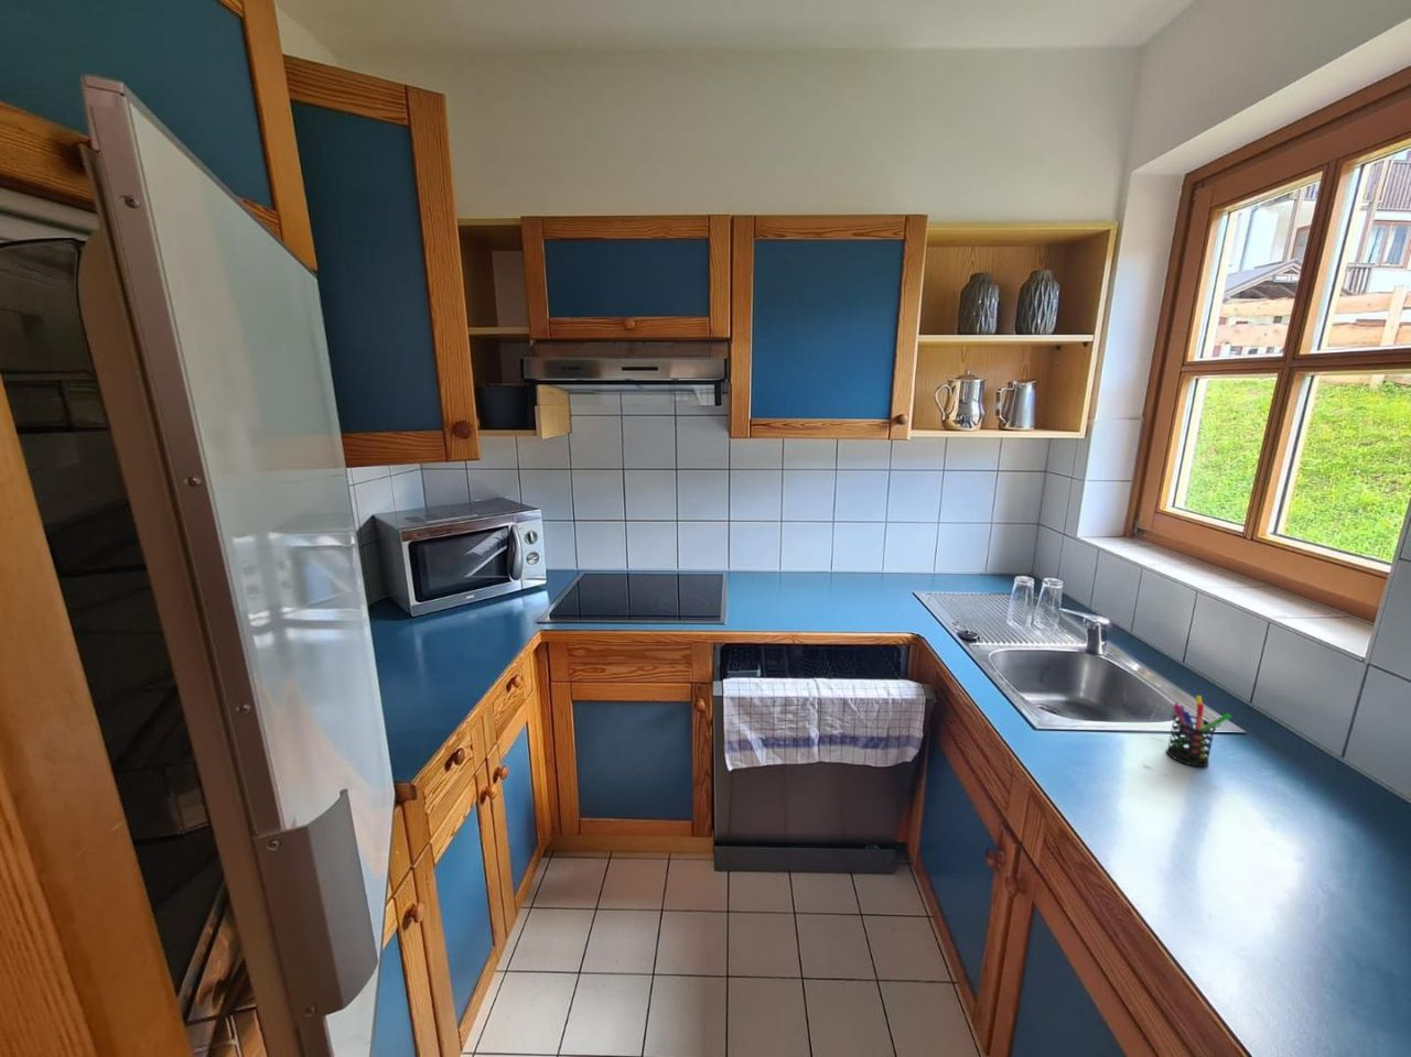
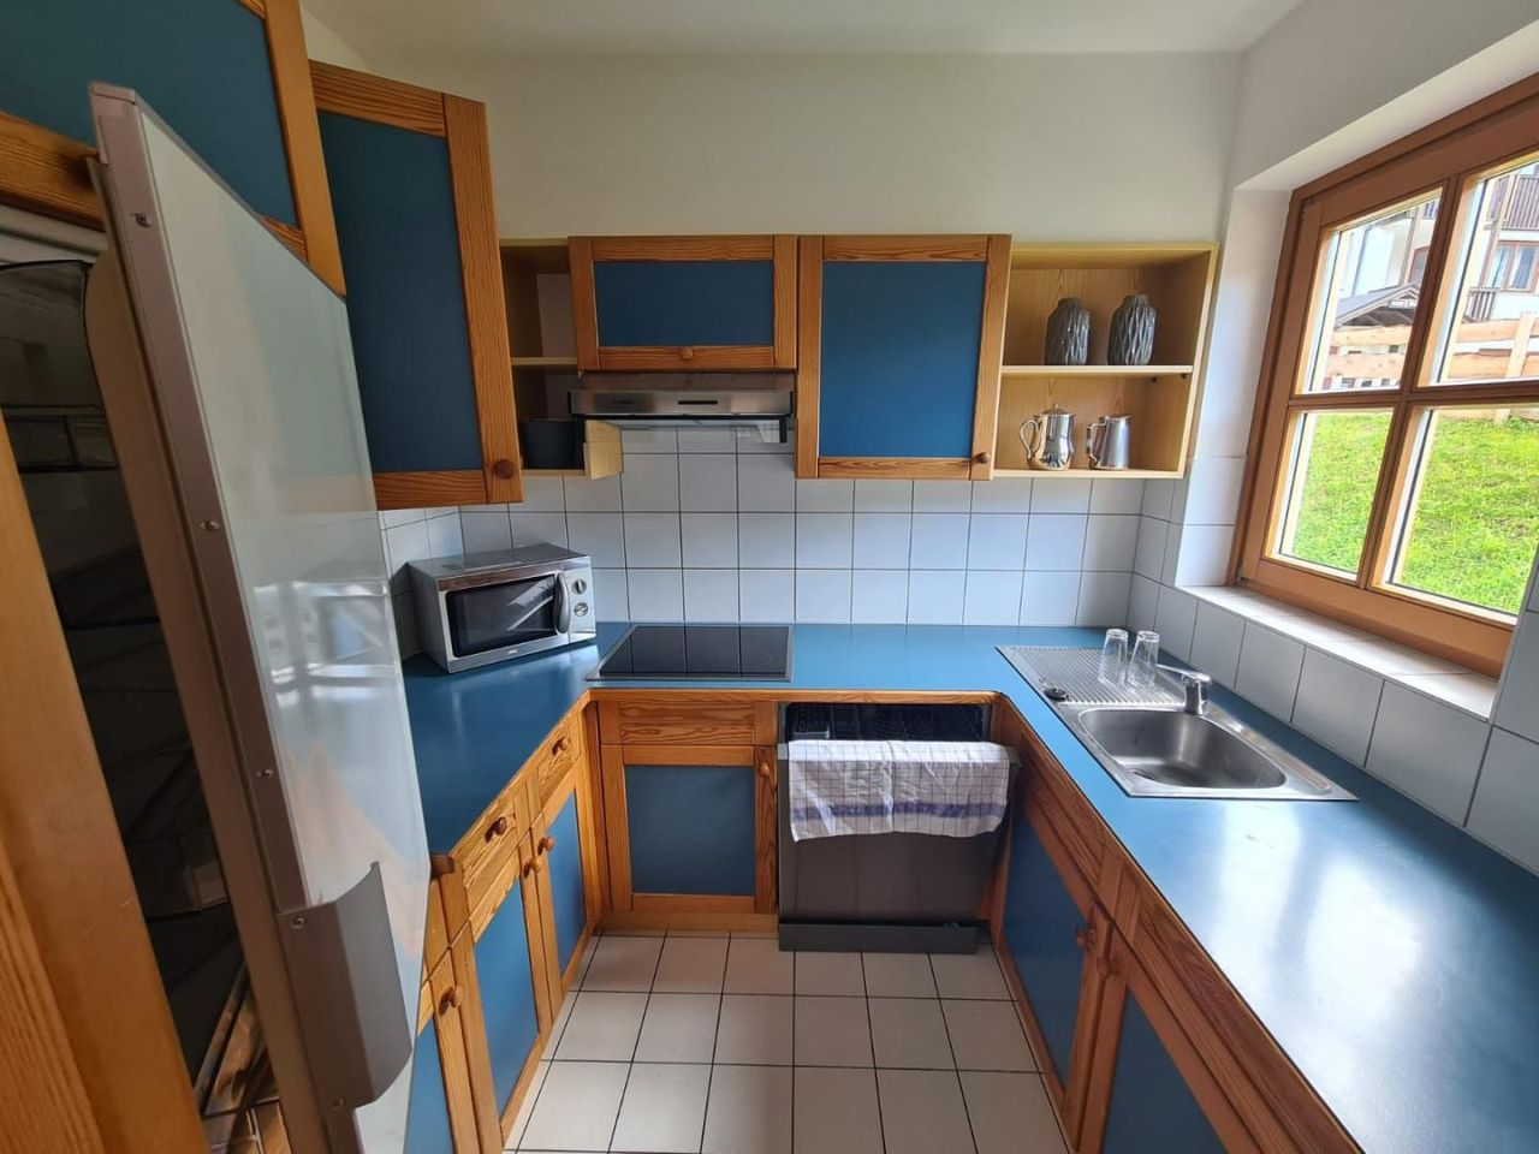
- pen holder (1199, 728)
